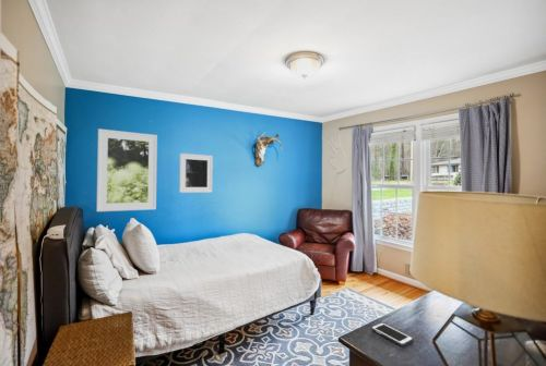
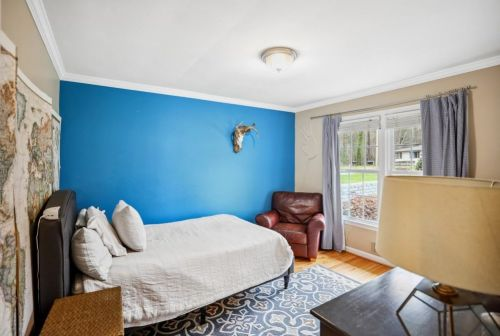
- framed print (197, 173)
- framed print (128, 171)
- cell phone (391, 333)
